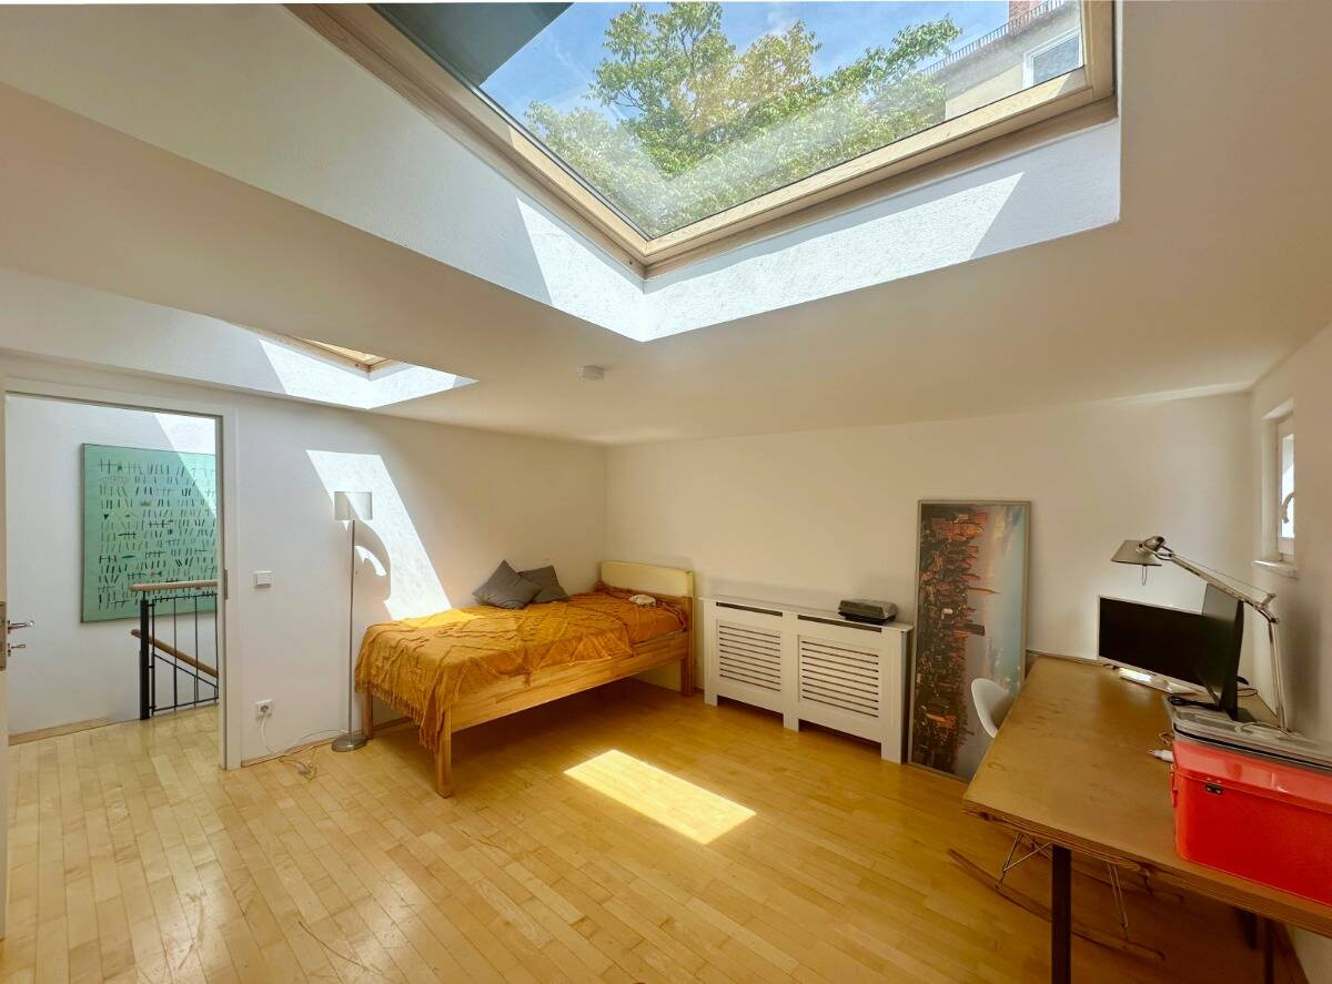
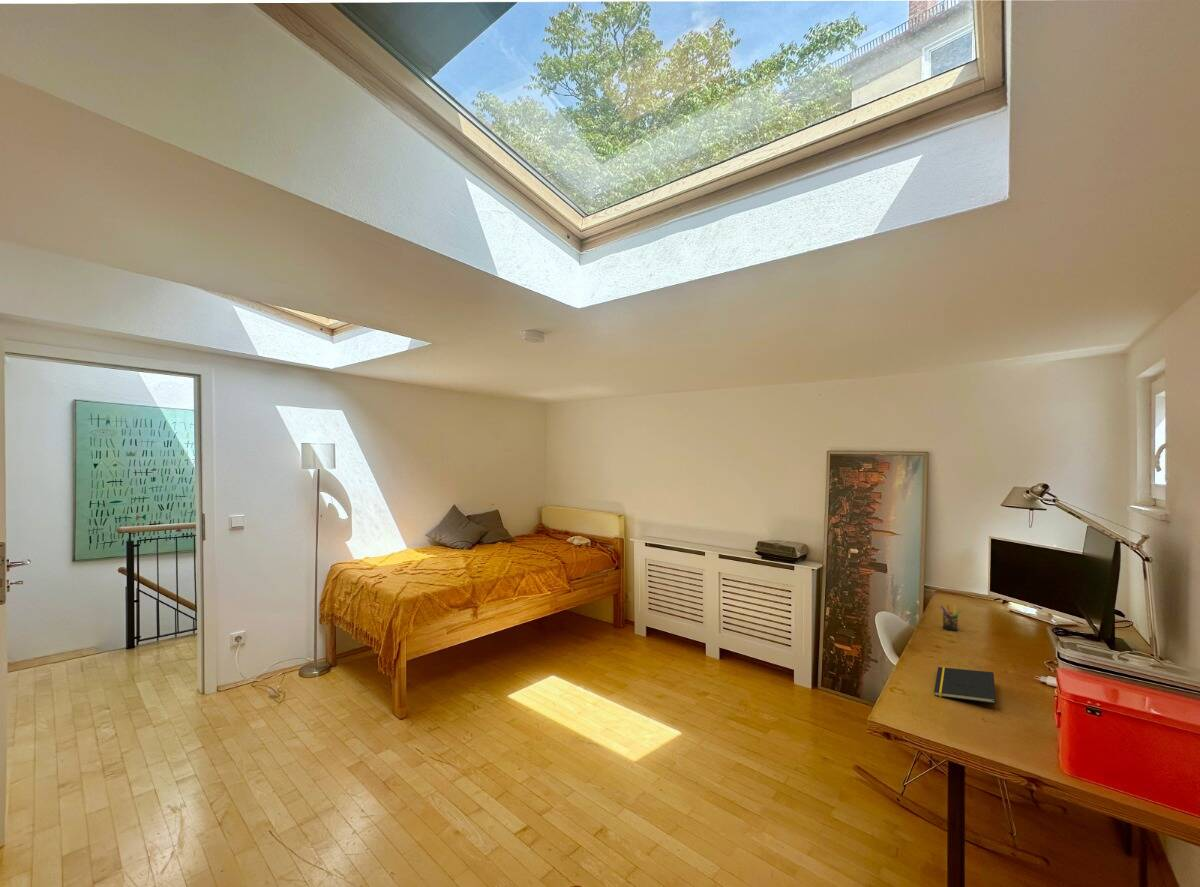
+ notepad (964, 683)
+ pen holder (951, 616)
